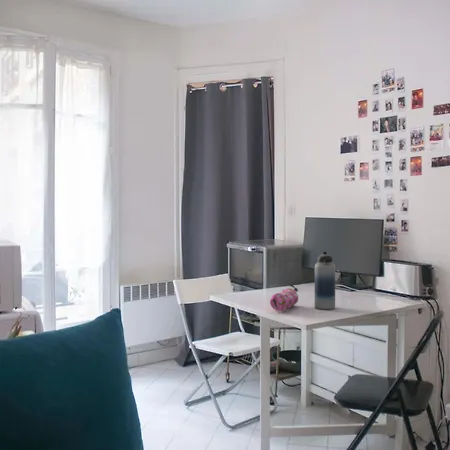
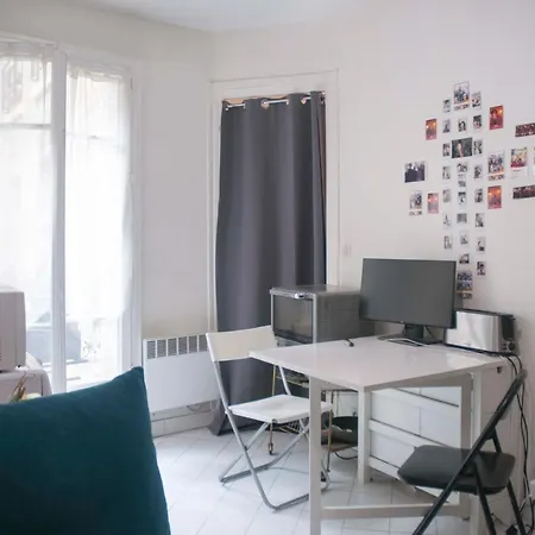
- pencil case (284, 299)
- water bottle (324, 279)
